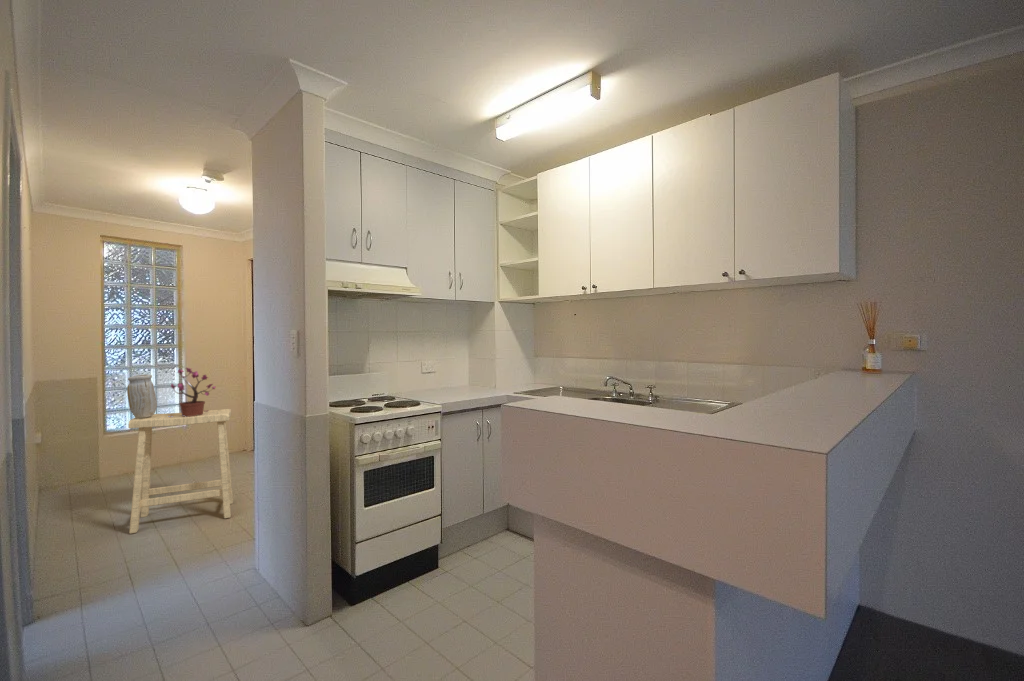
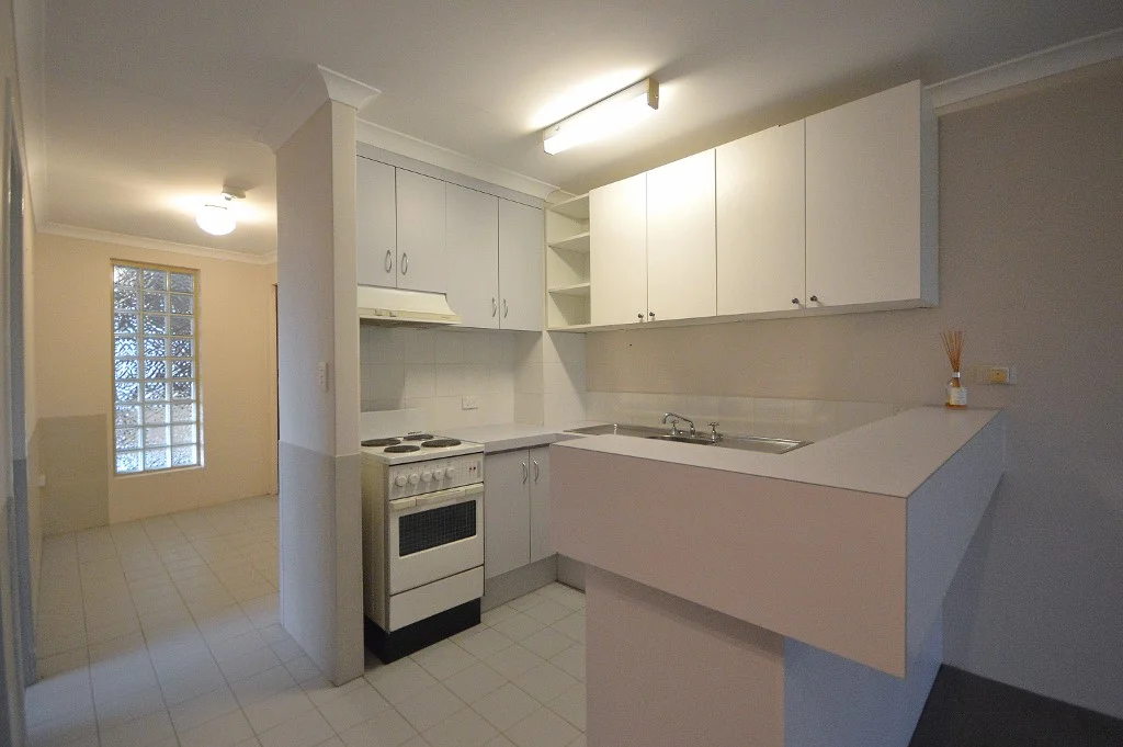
- vase (143, 396)
- potted plant (193, 390)
- stool (184, 484)
